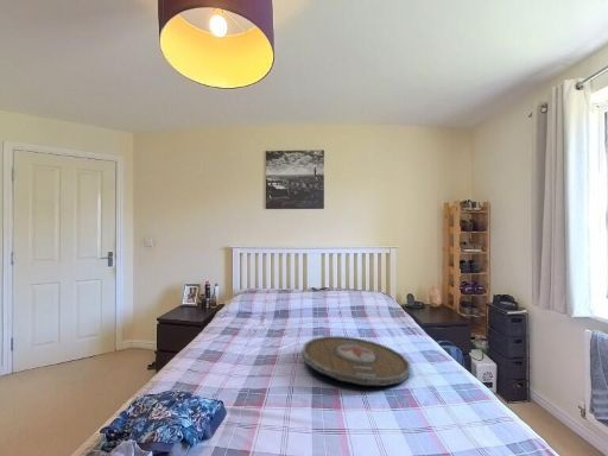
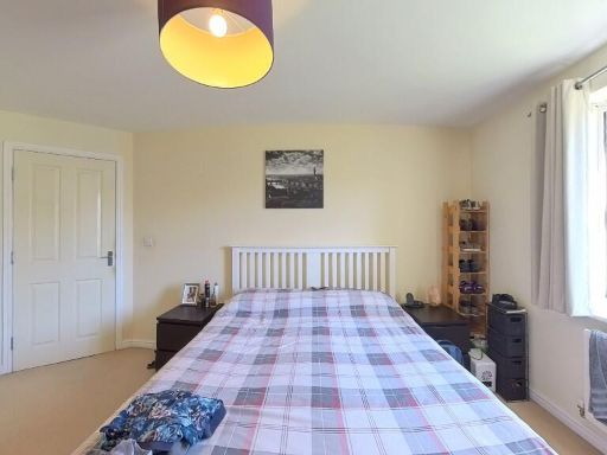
- serving tray (354, 356)
